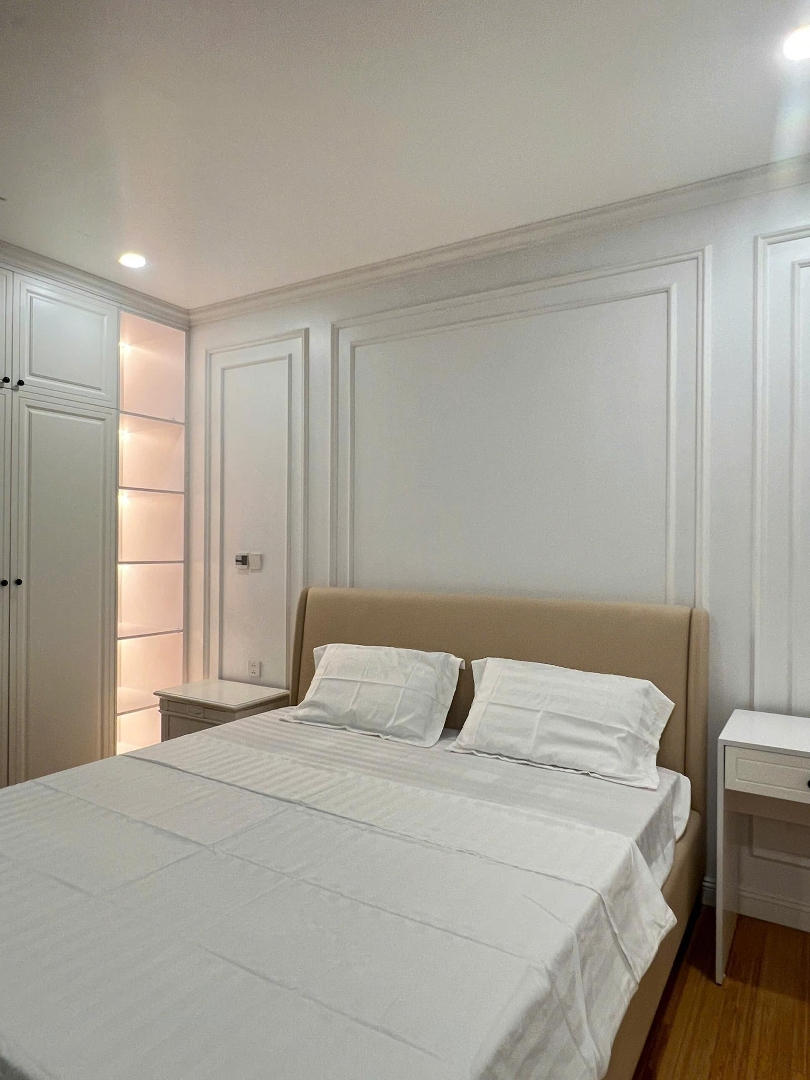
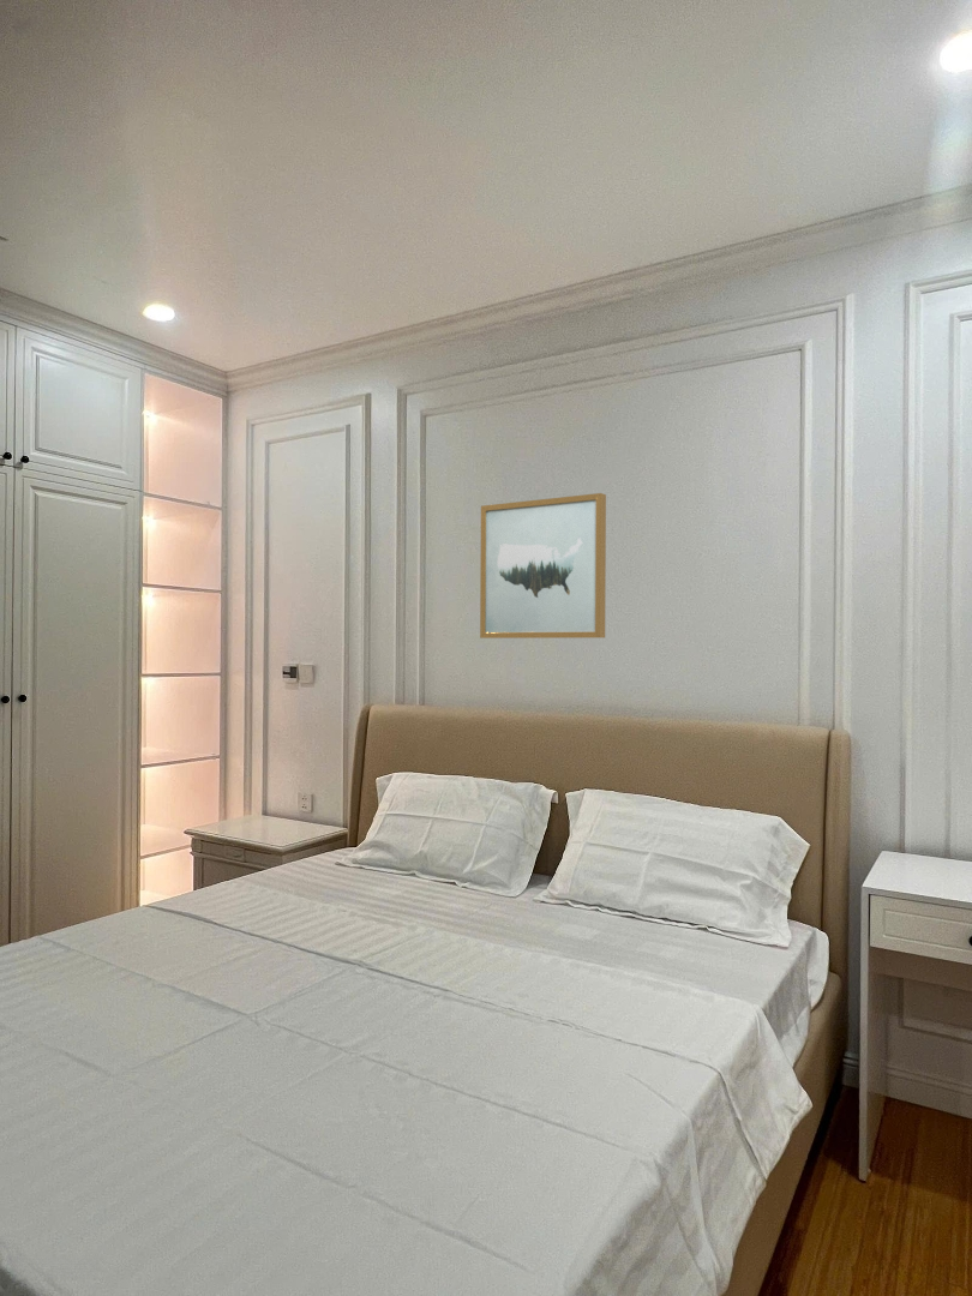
+ wall art (540, 569)
